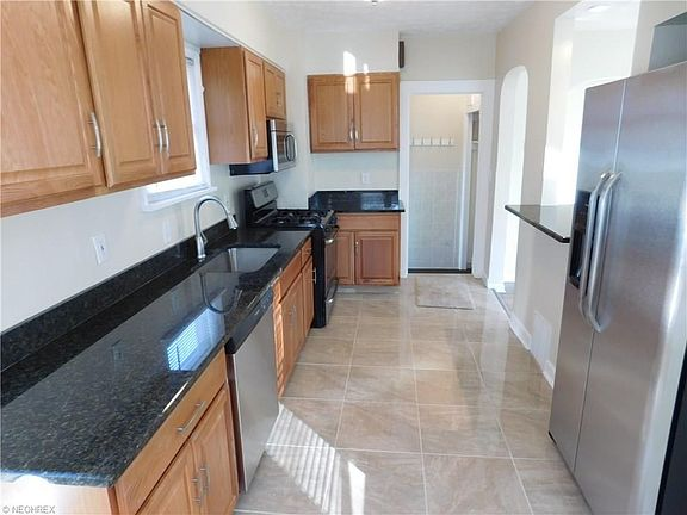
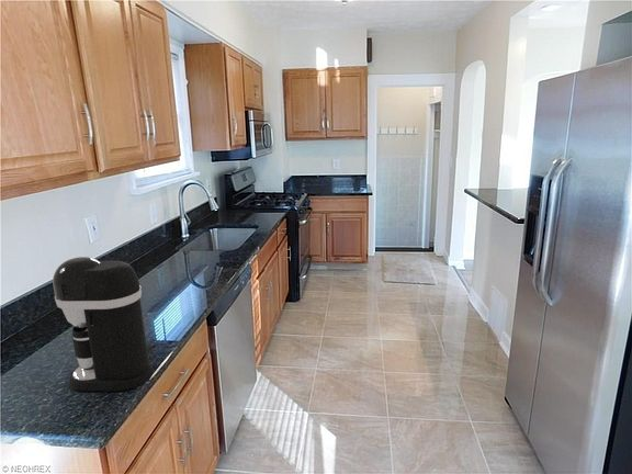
+ coffee maker (103, 319)
